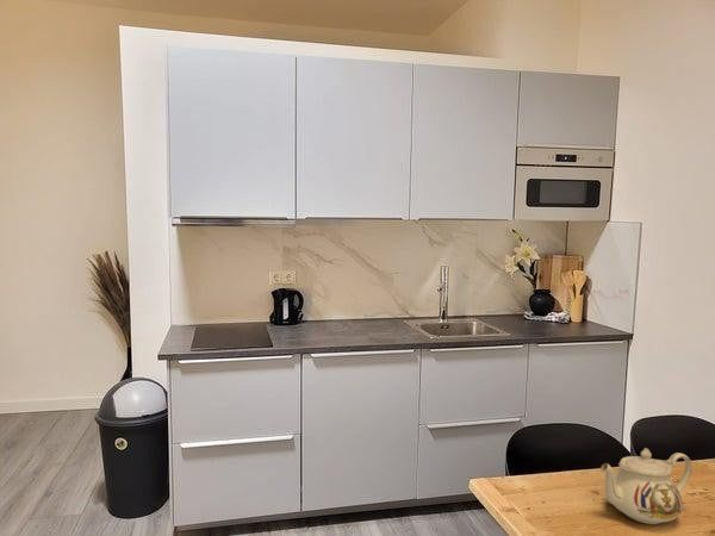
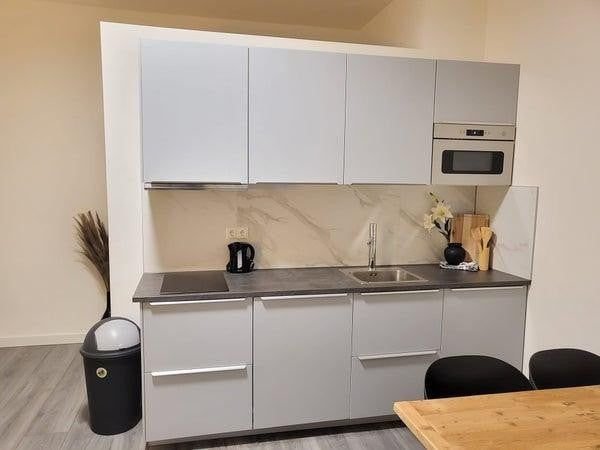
- teapot (645, 481)
